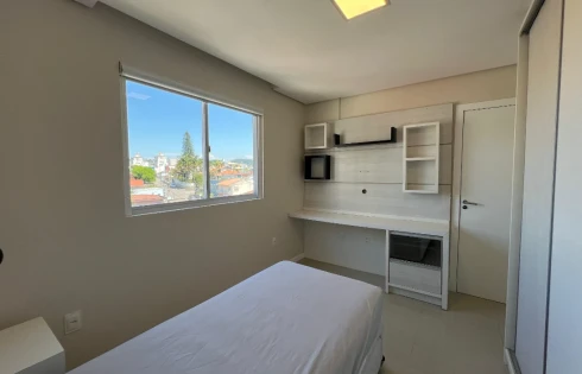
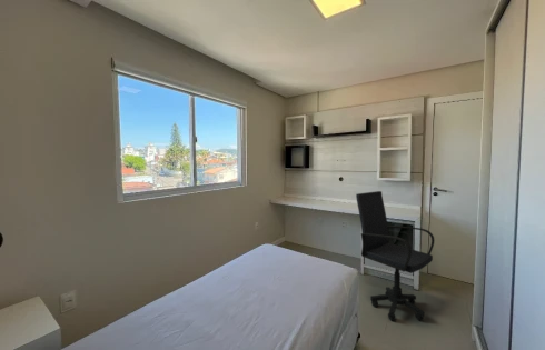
+ office chair (394, 251)
